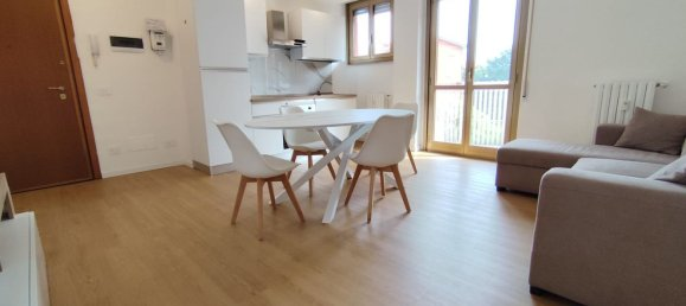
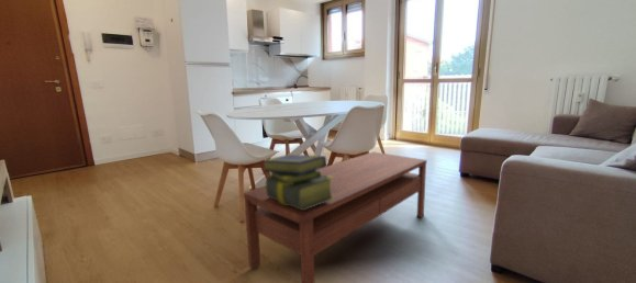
+ stack of books (295, 177)
+ coffee table (349, 206)
